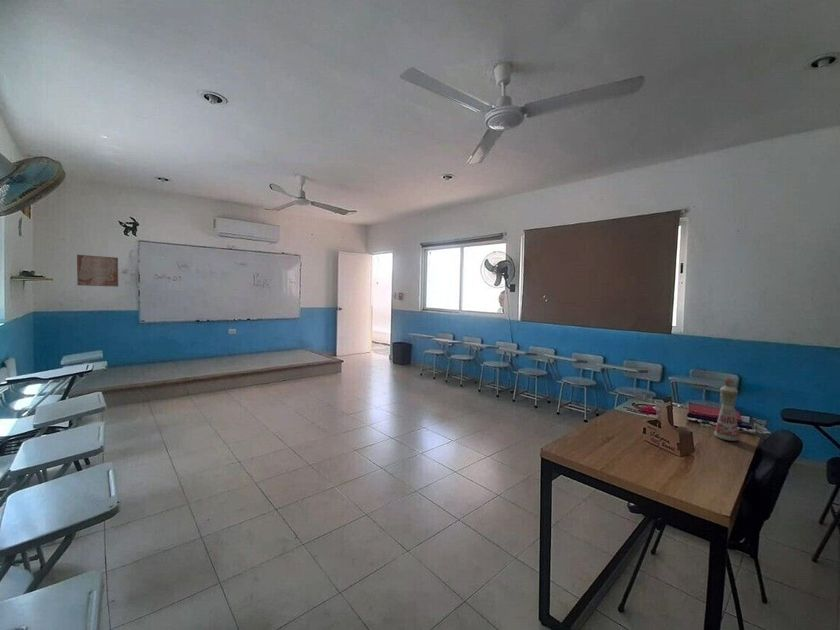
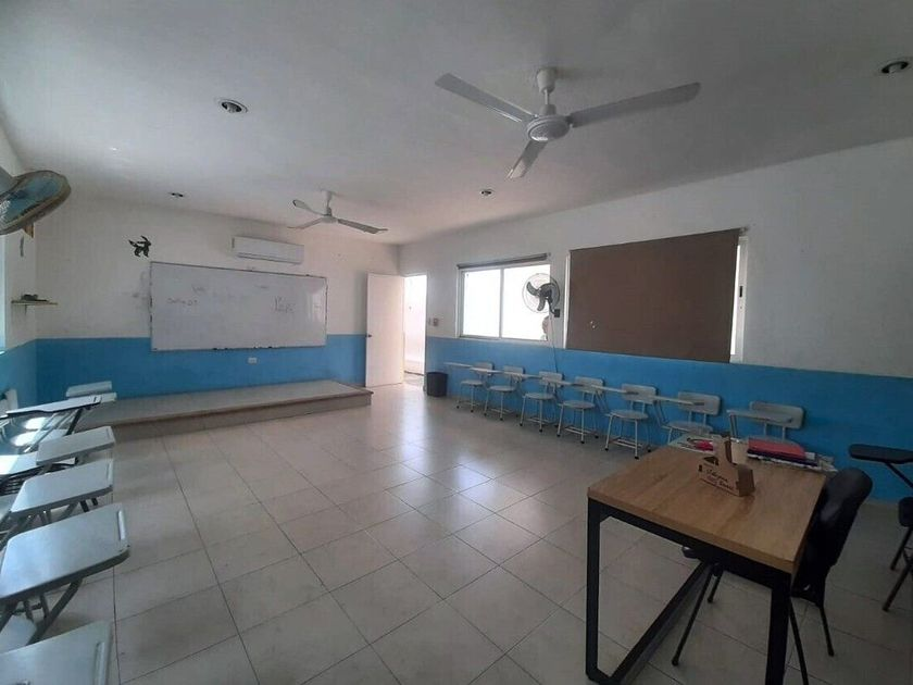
- bottle (728, 408)
- wall art (98, 271)
